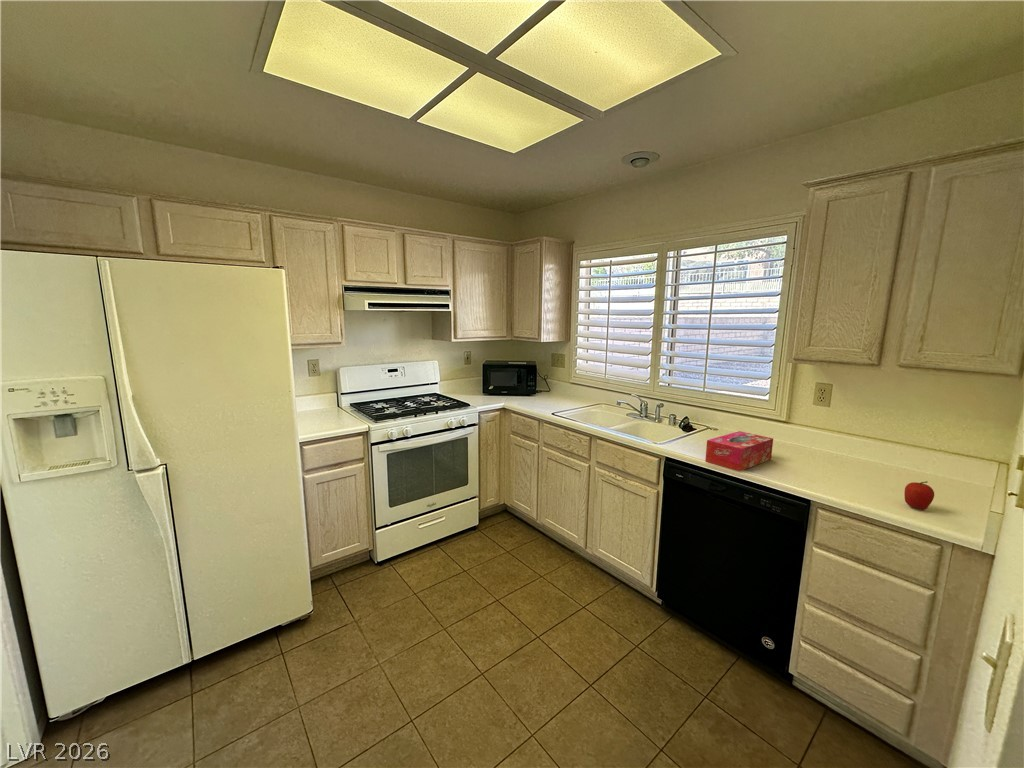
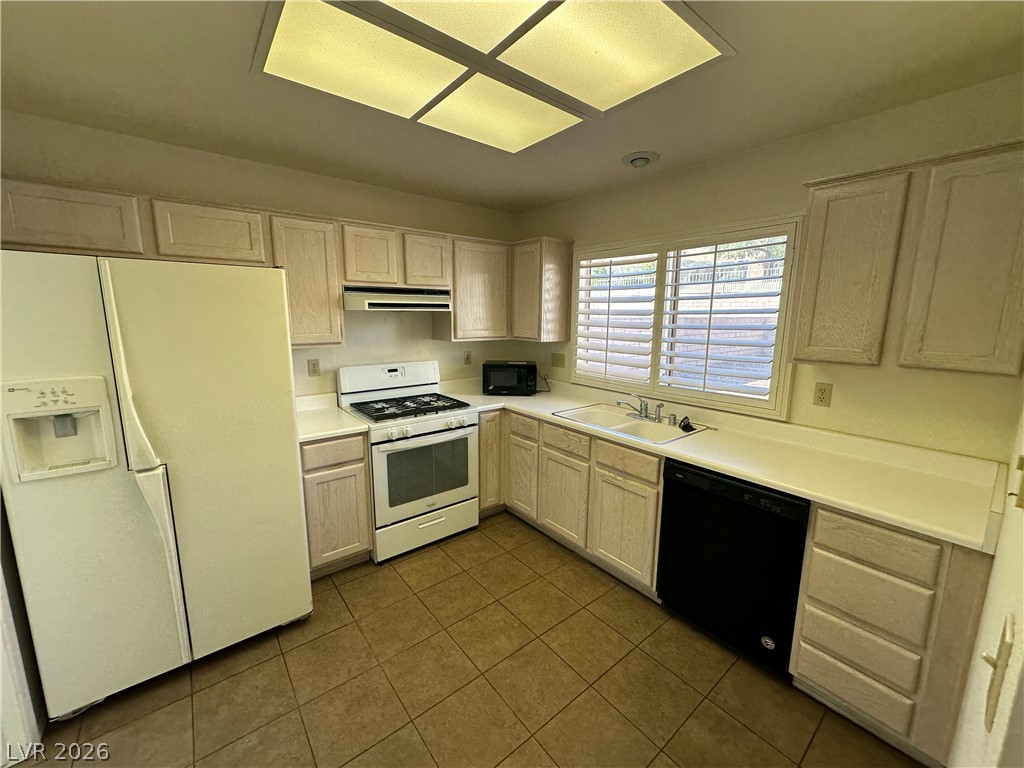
- tissue box (739, 449)
- fruit (918, 494)
